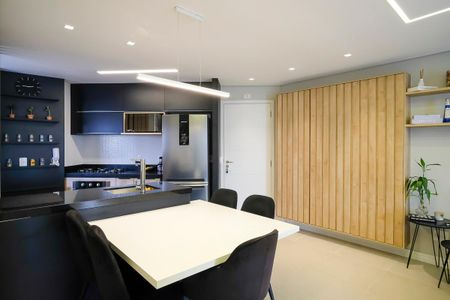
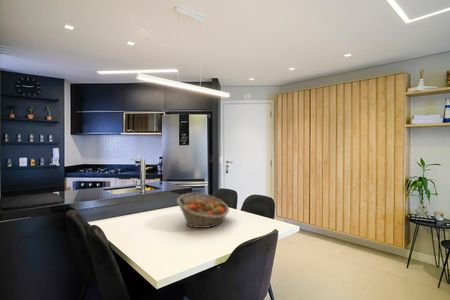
+ fruit basket (203, 208)
